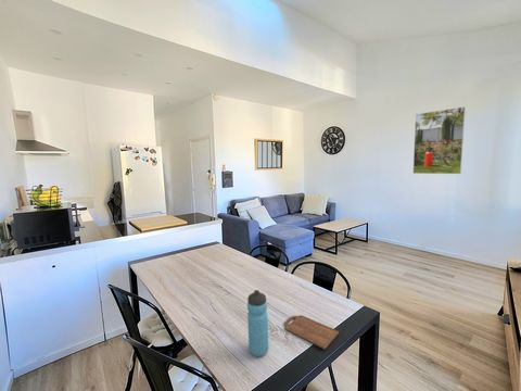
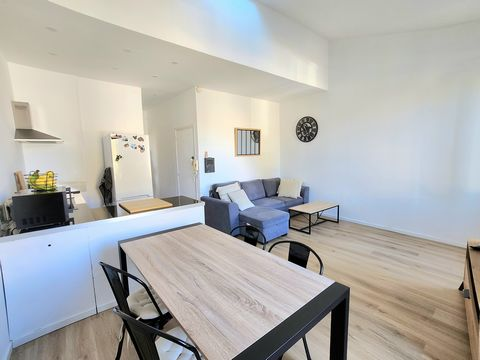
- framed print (436, 142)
- water bottle (257, 320)
- cutting board (308, 329)
